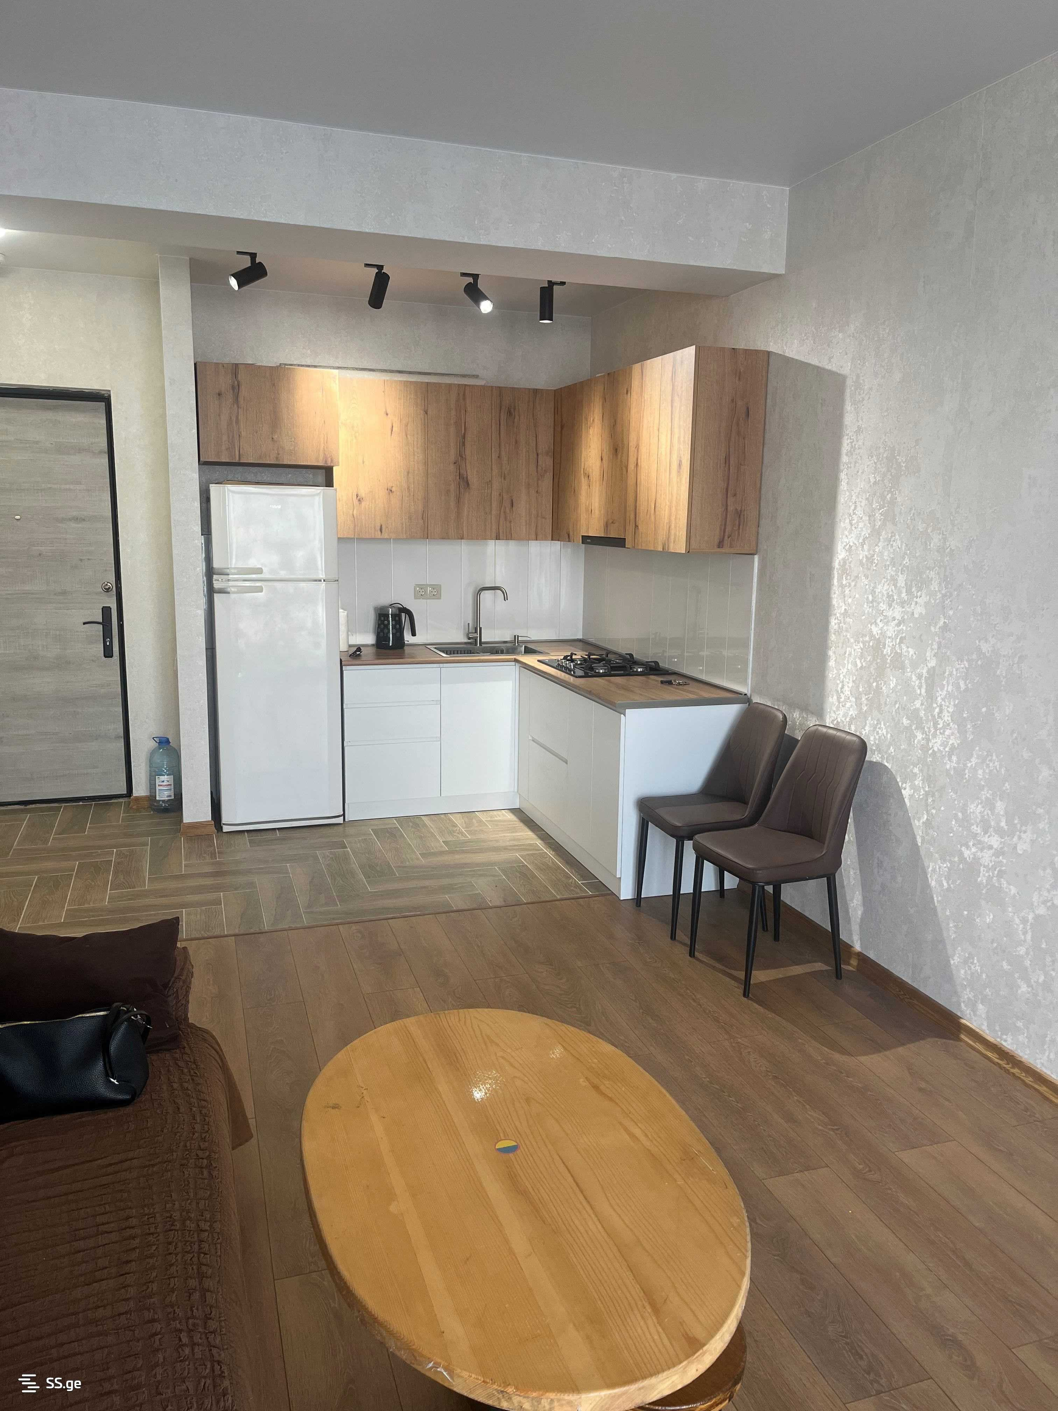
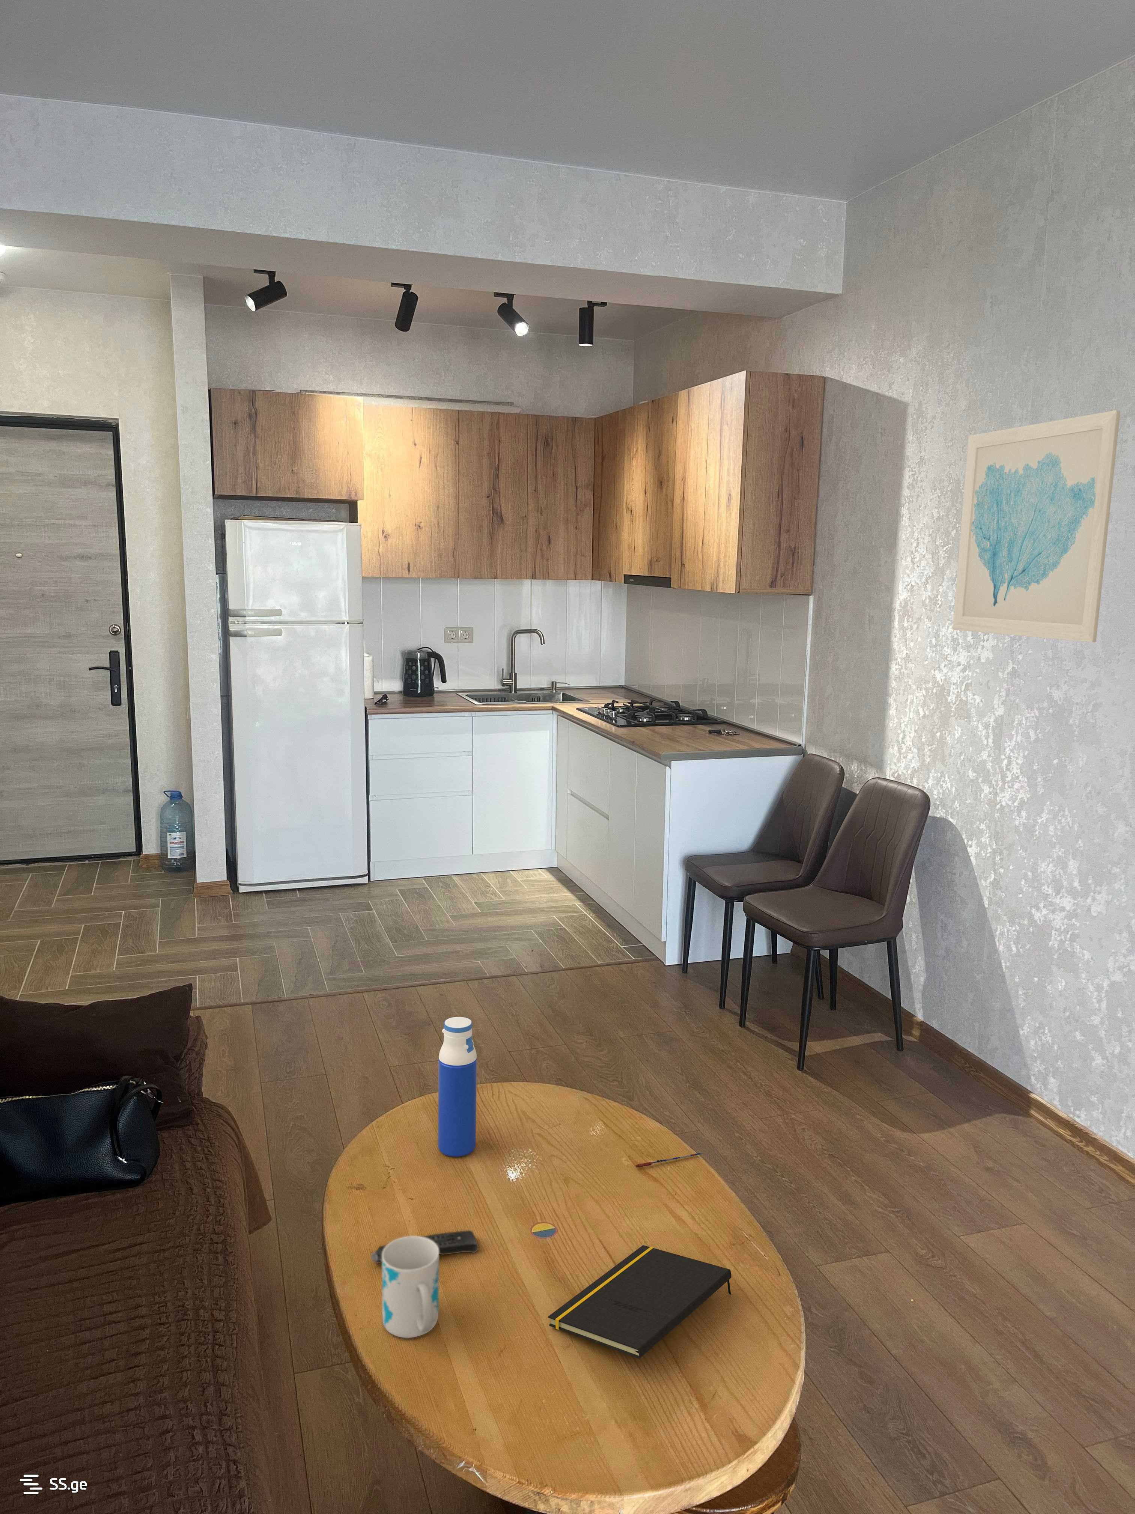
+ remote control (428, 1239)
+ water bottle (458, 1085)
+ mug (415, 1295)
+ pen (670, 1159)
+ notepad (641, 1297)
+ wall art (1028, 532)
